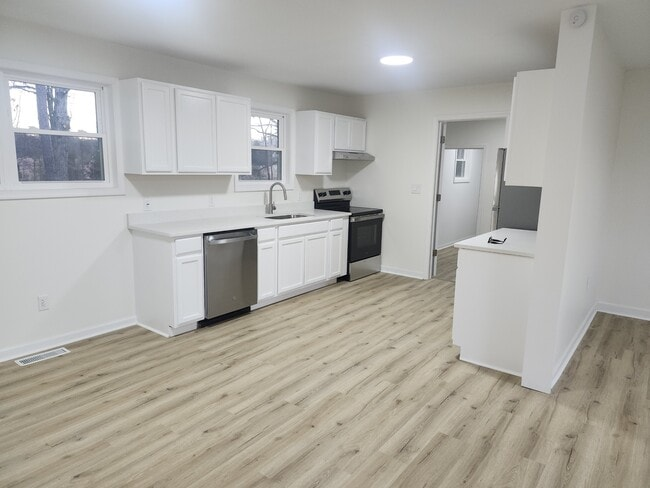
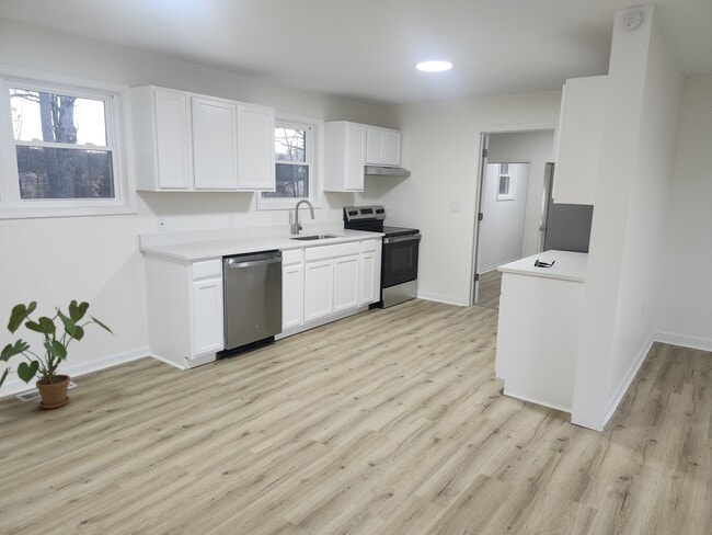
+ house plant (55, 350)
